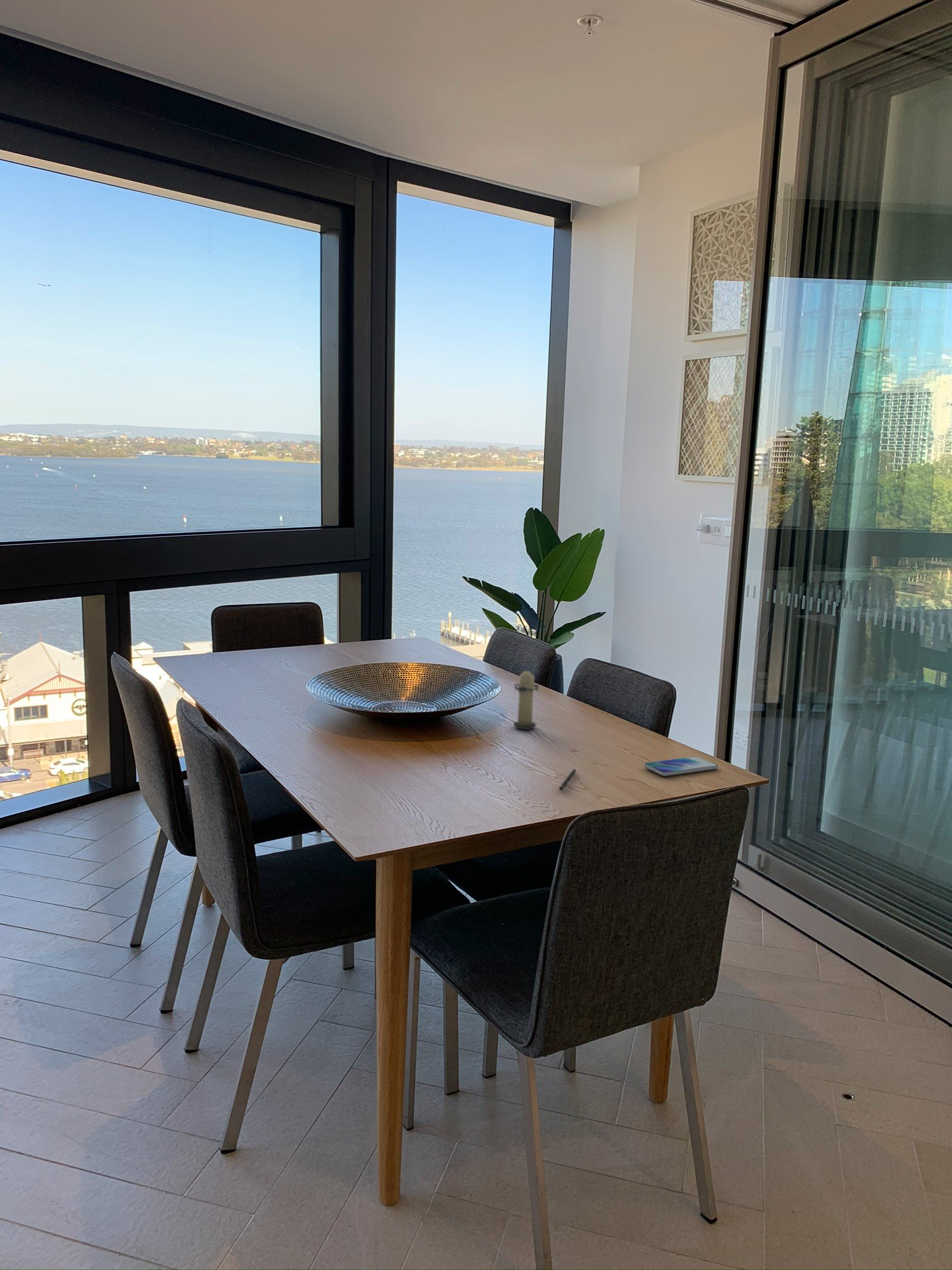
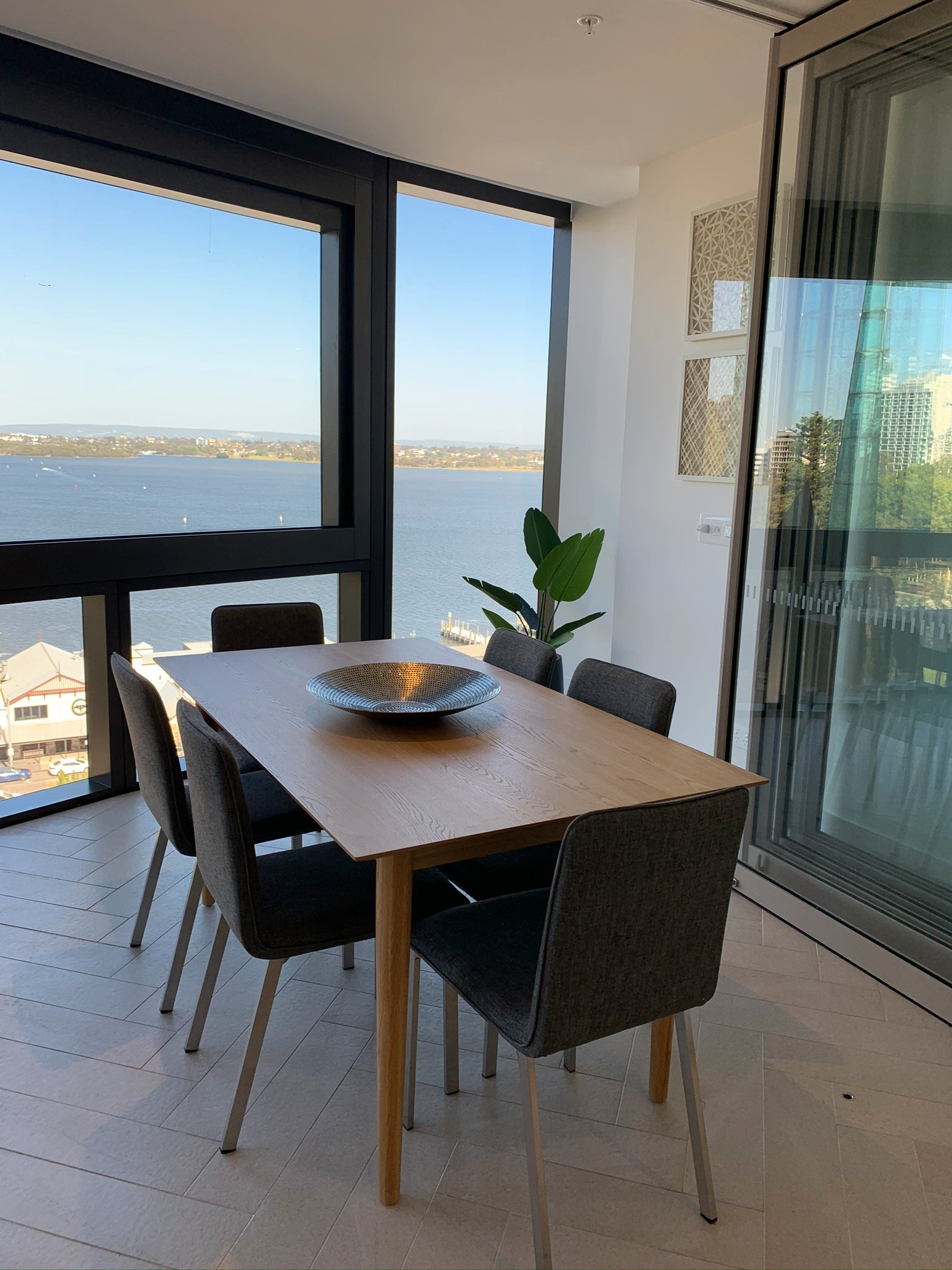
- pen (568, 778)
- smartphone (681, 766)
- candle (526, 697)
